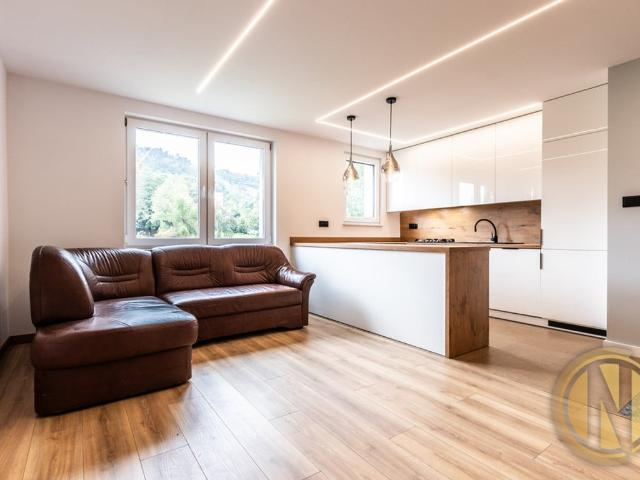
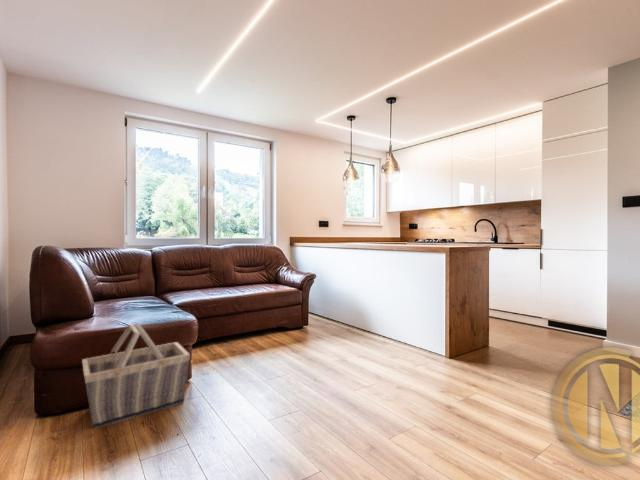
+ basket (137, 366)
